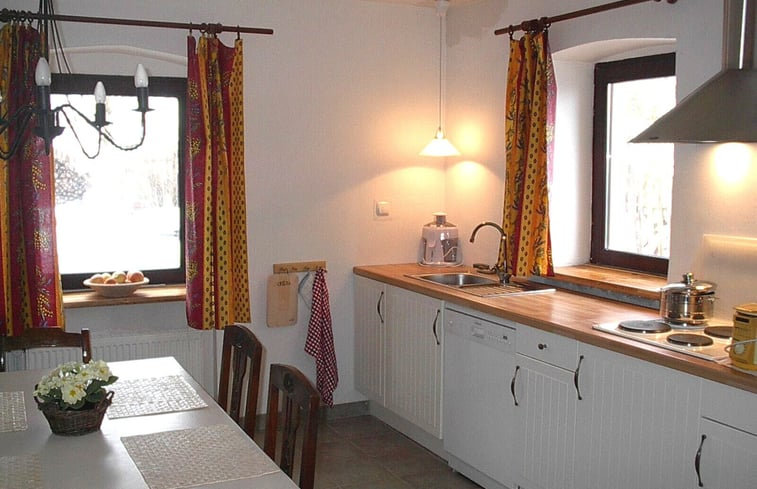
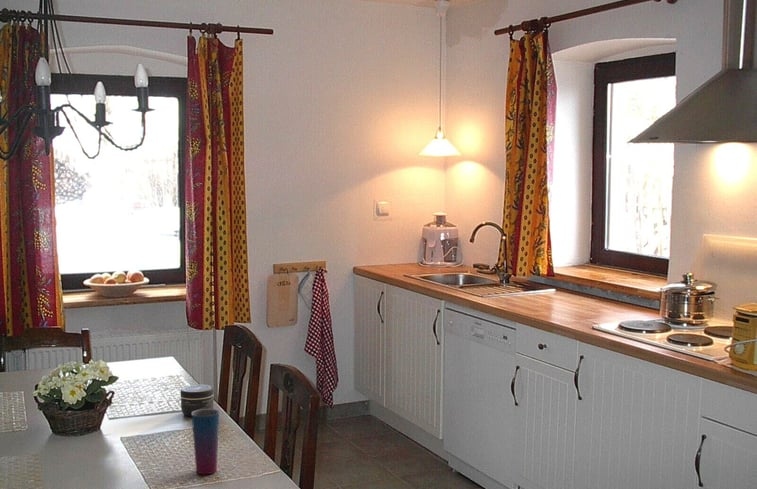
+ cup (205, 441)
+ jar (197, 400)
